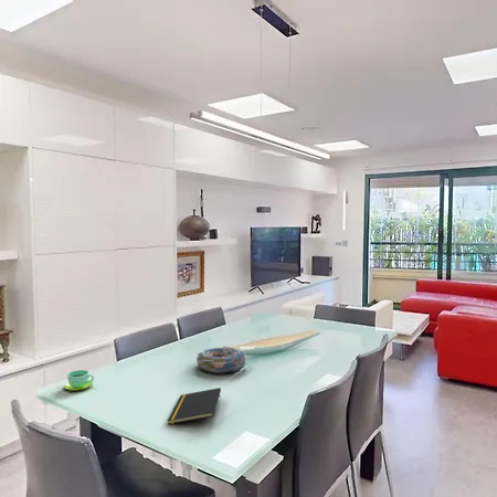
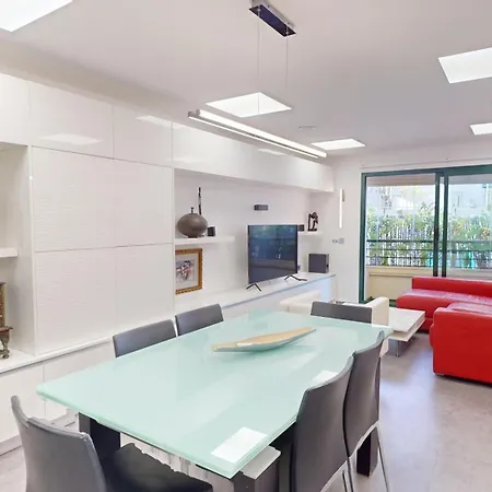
- cup (78, 380)
- notepad (195, 404)
- decorative bowl (221, 359)
